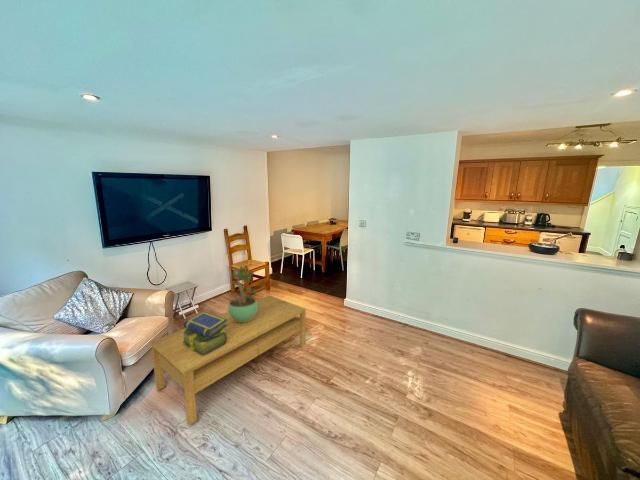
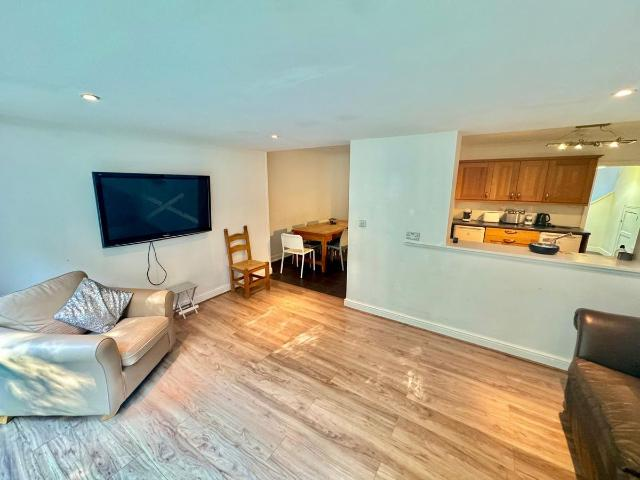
- coffee table (239, 344)
- stack of books (206, 331)
- potted plant (241, 293)
